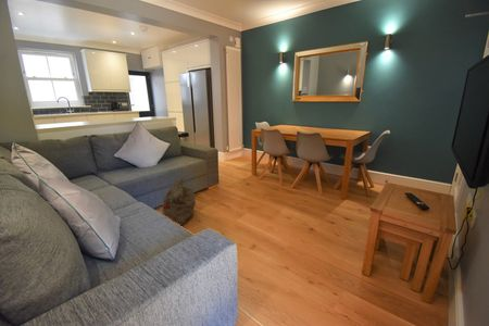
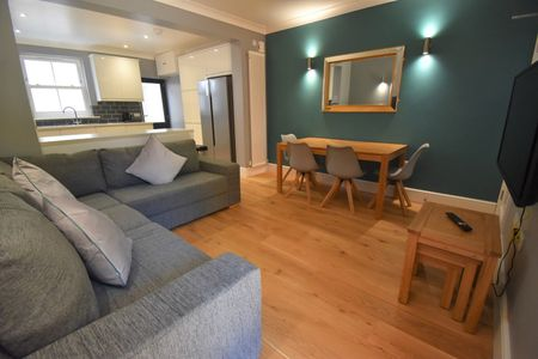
- bag (178, 200)
